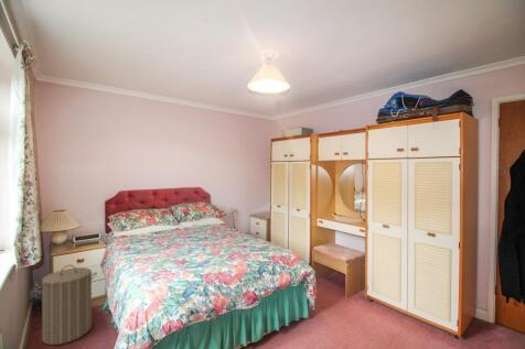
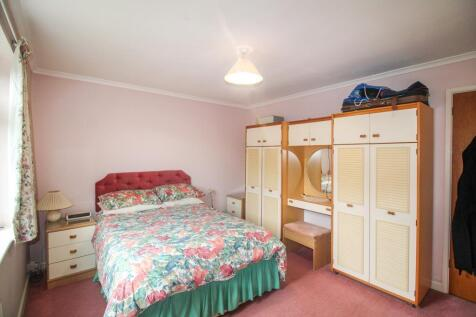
- laundry hamper (67, 298)
